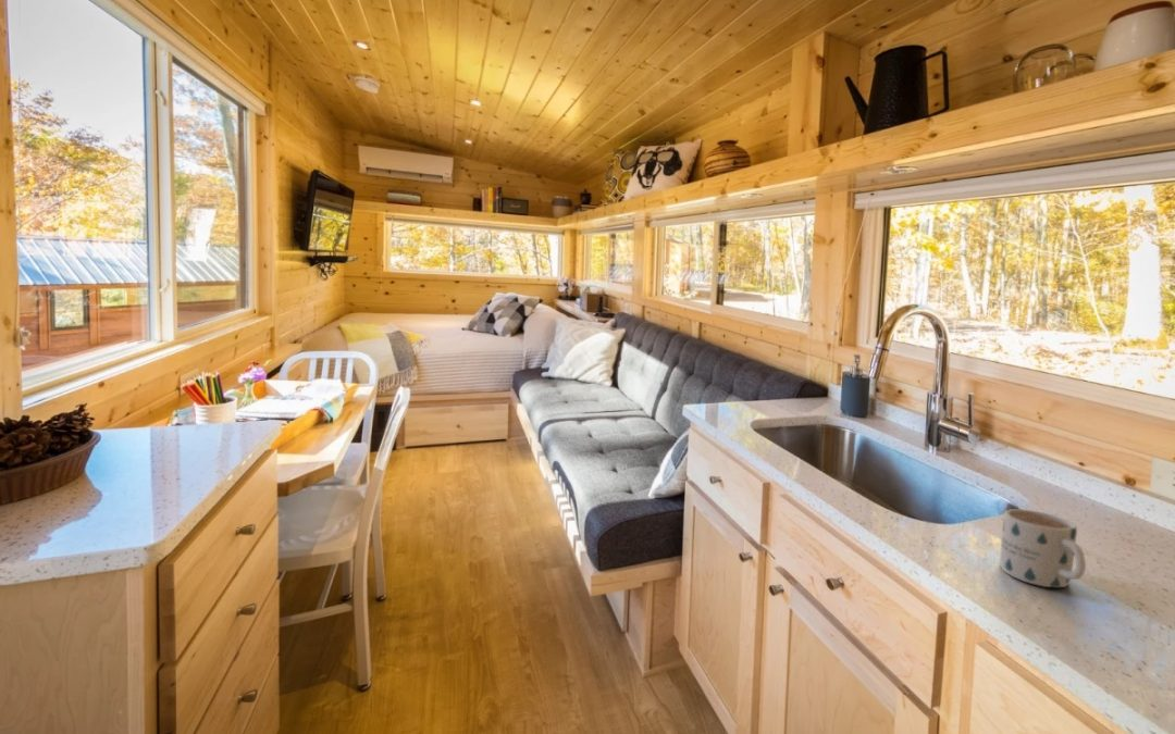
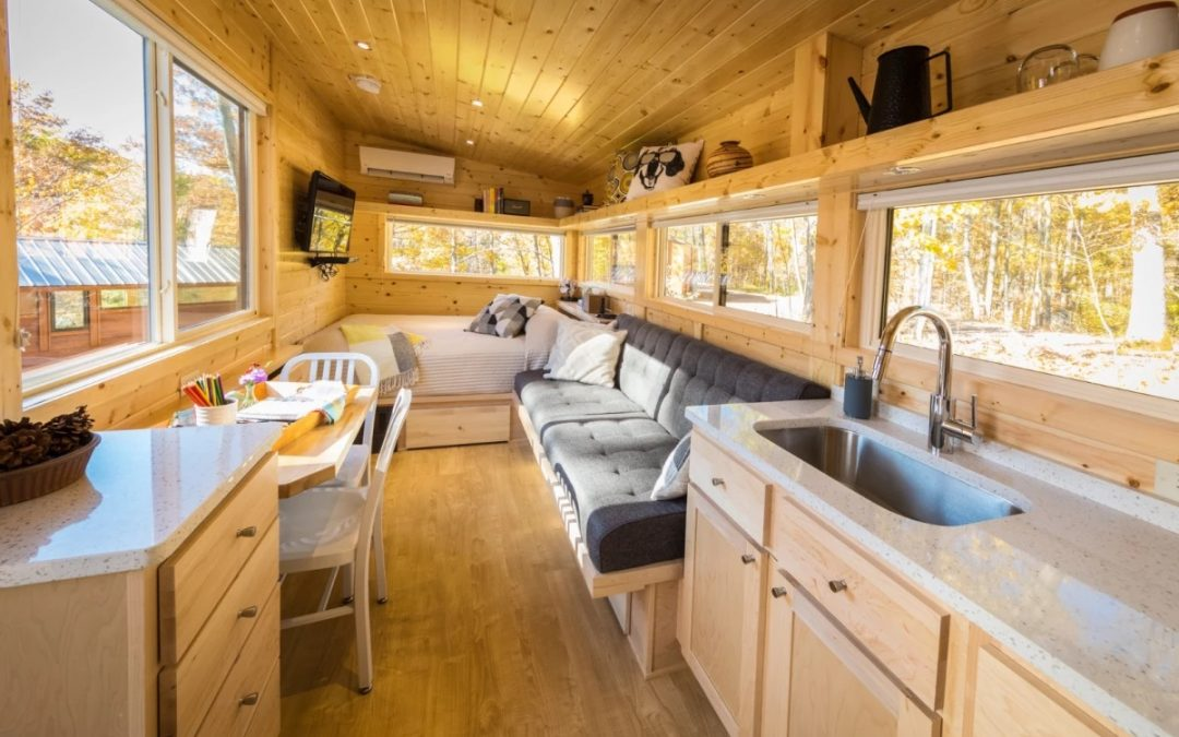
- mug (1046, 551)
